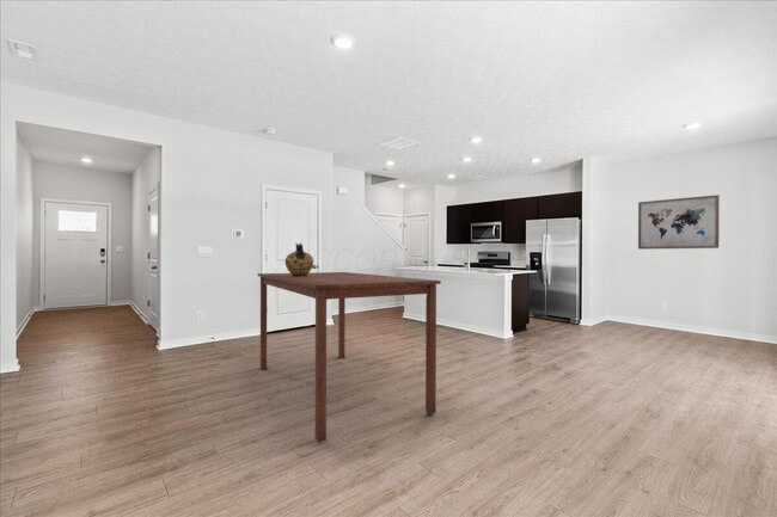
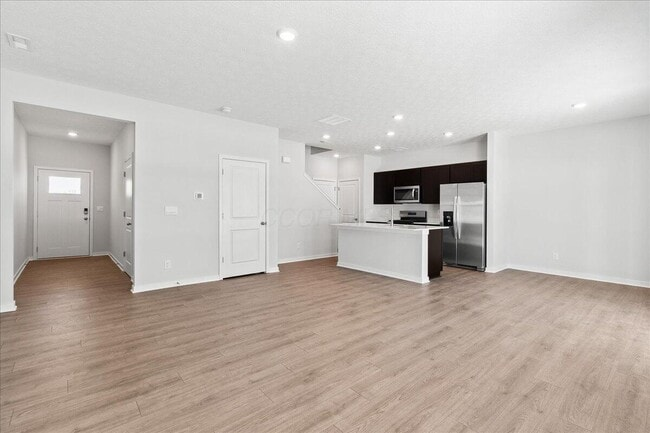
- dining table (338, 332)
- ceramic jug (299, 259)
- wall art (675, 223)
